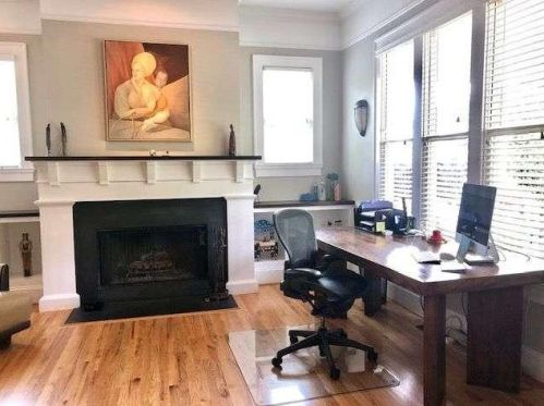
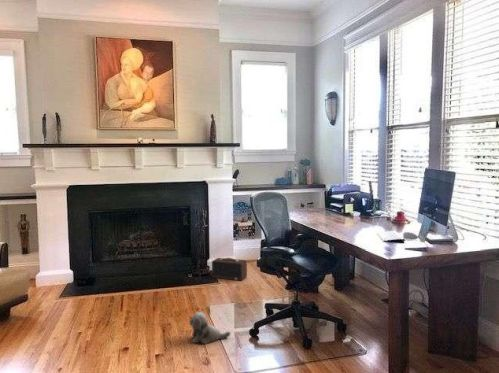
+ speaker (229, 267)
+ plush toy (209, 326)
